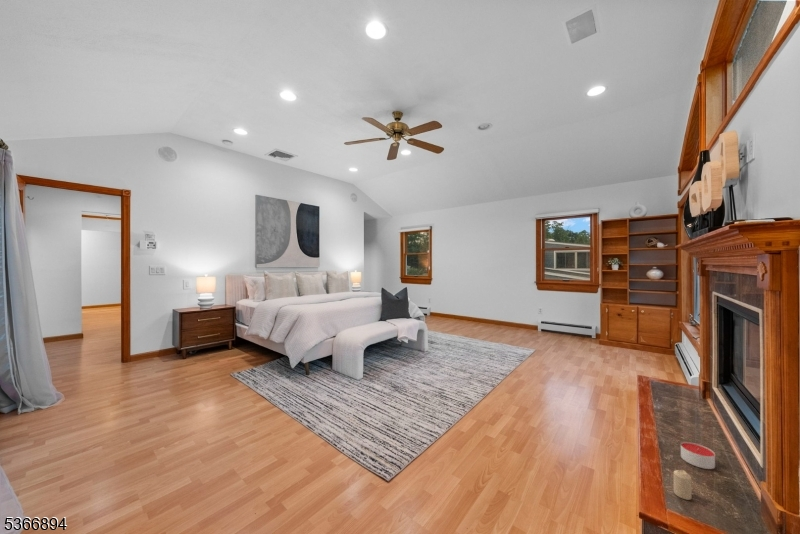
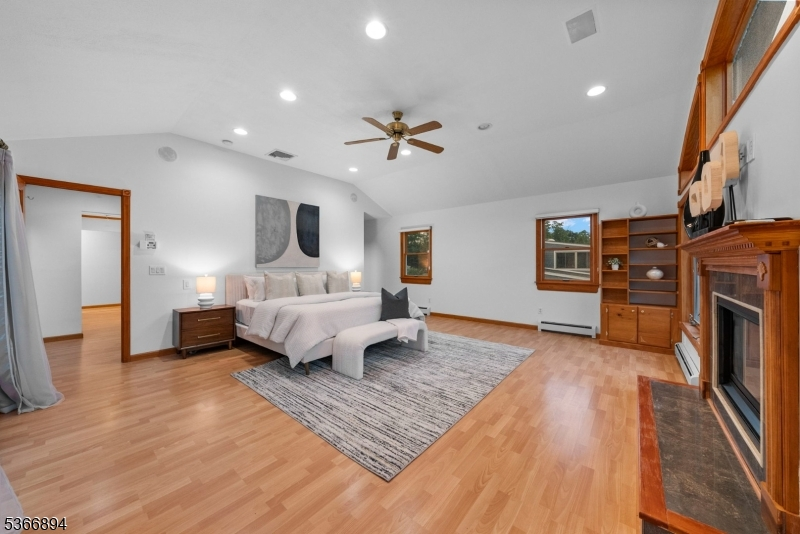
- candle (697, 454)
- candle (682, 483)
